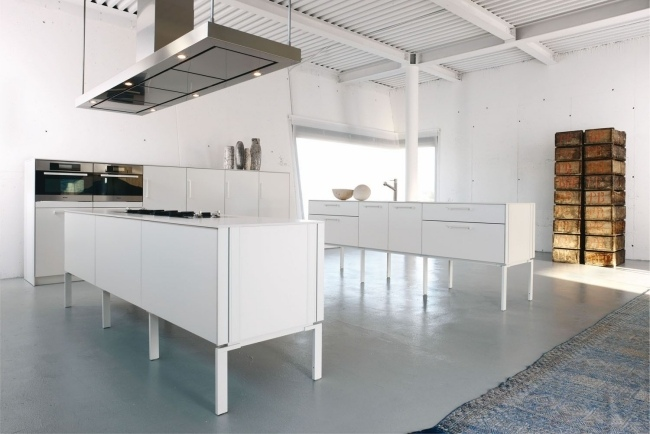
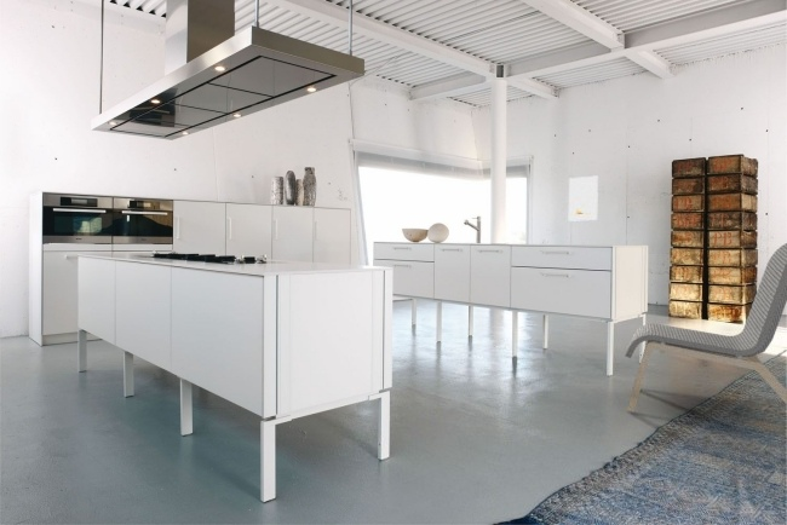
+ dining chair (711, 333)
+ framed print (582, 198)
